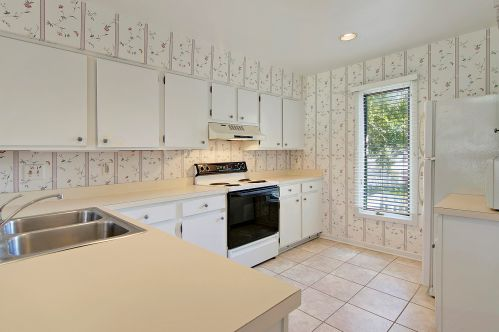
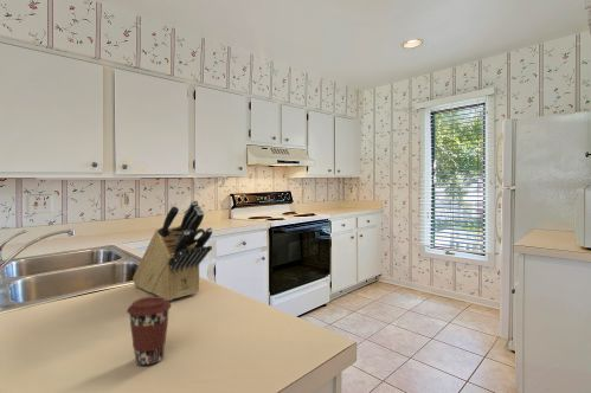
+ coffee cup (149, 329)
+ knife block (171, 246)
